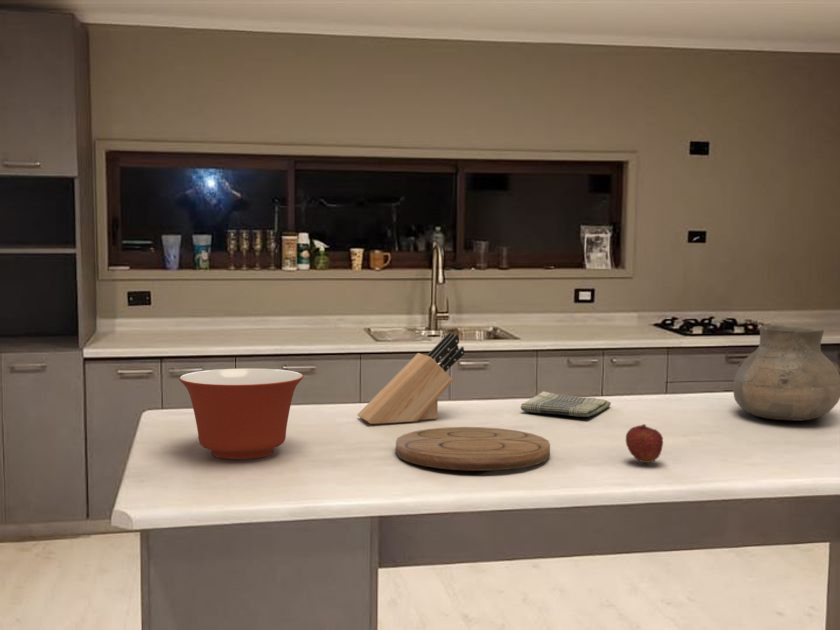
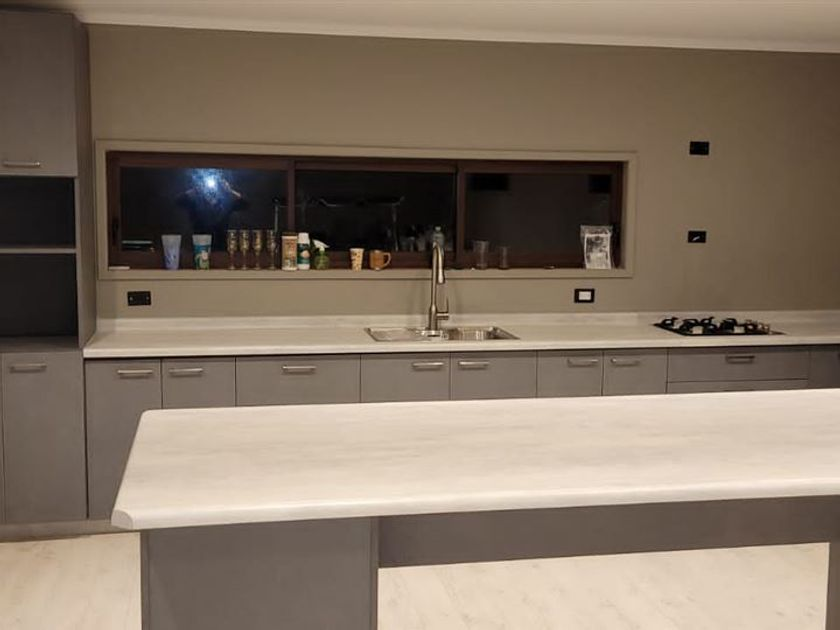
- cutting board (472, 447)
- knife block (412, 376)
- fruit (644, 443)
- dish towel (566, 403)
- vase (787, 372)
- mixing bowl (242, 414)
